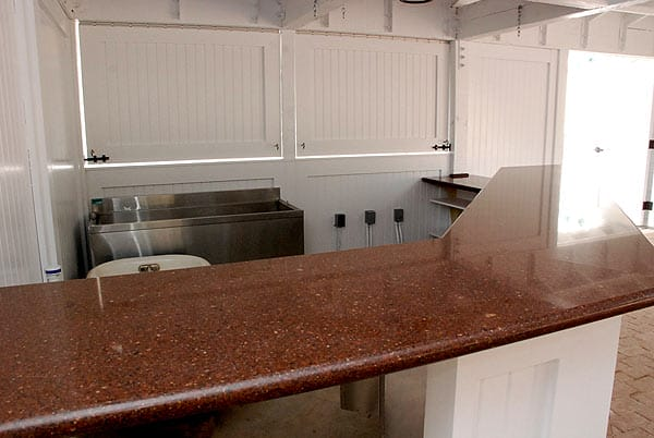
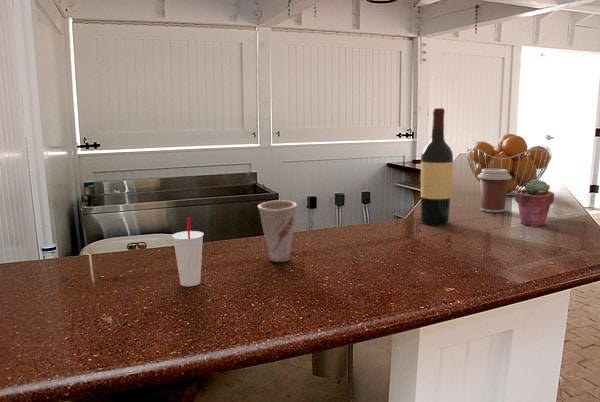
+ cup (188, 250)
+ cup (277, 231)
+ coffee cup (493, 190)
+ potted succulent (534, 201)
+ fruit basket (507, 163)
+ wine bottle (436, 167)
